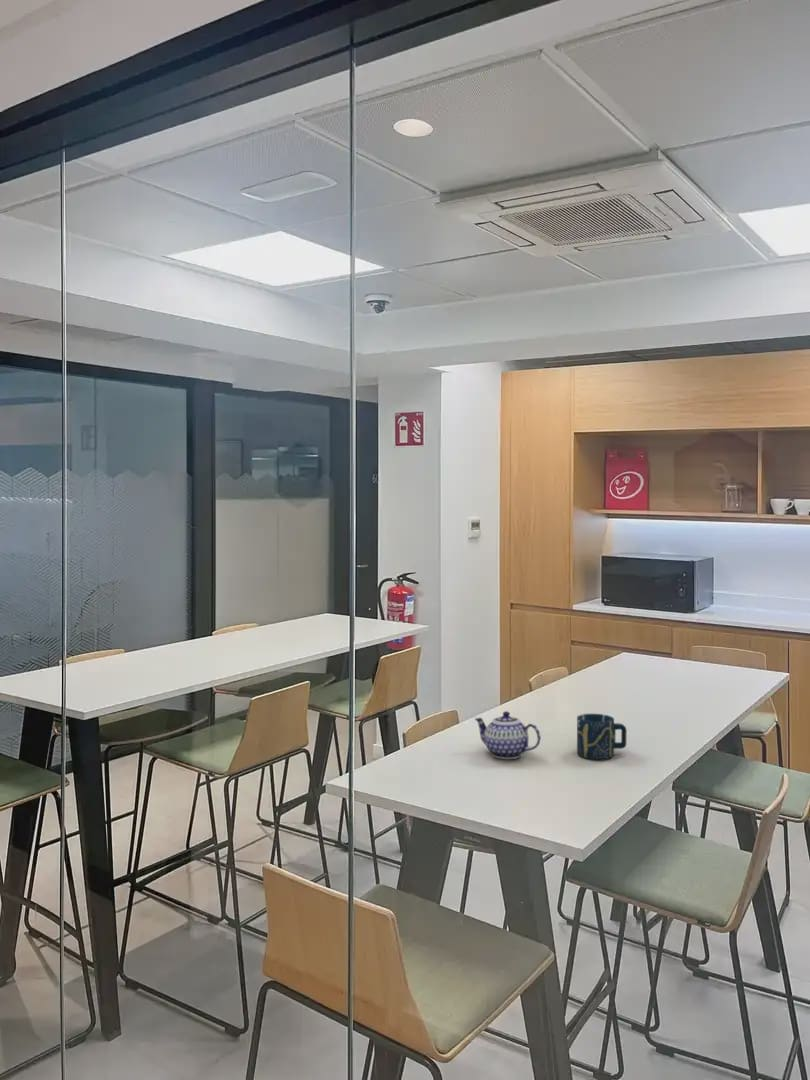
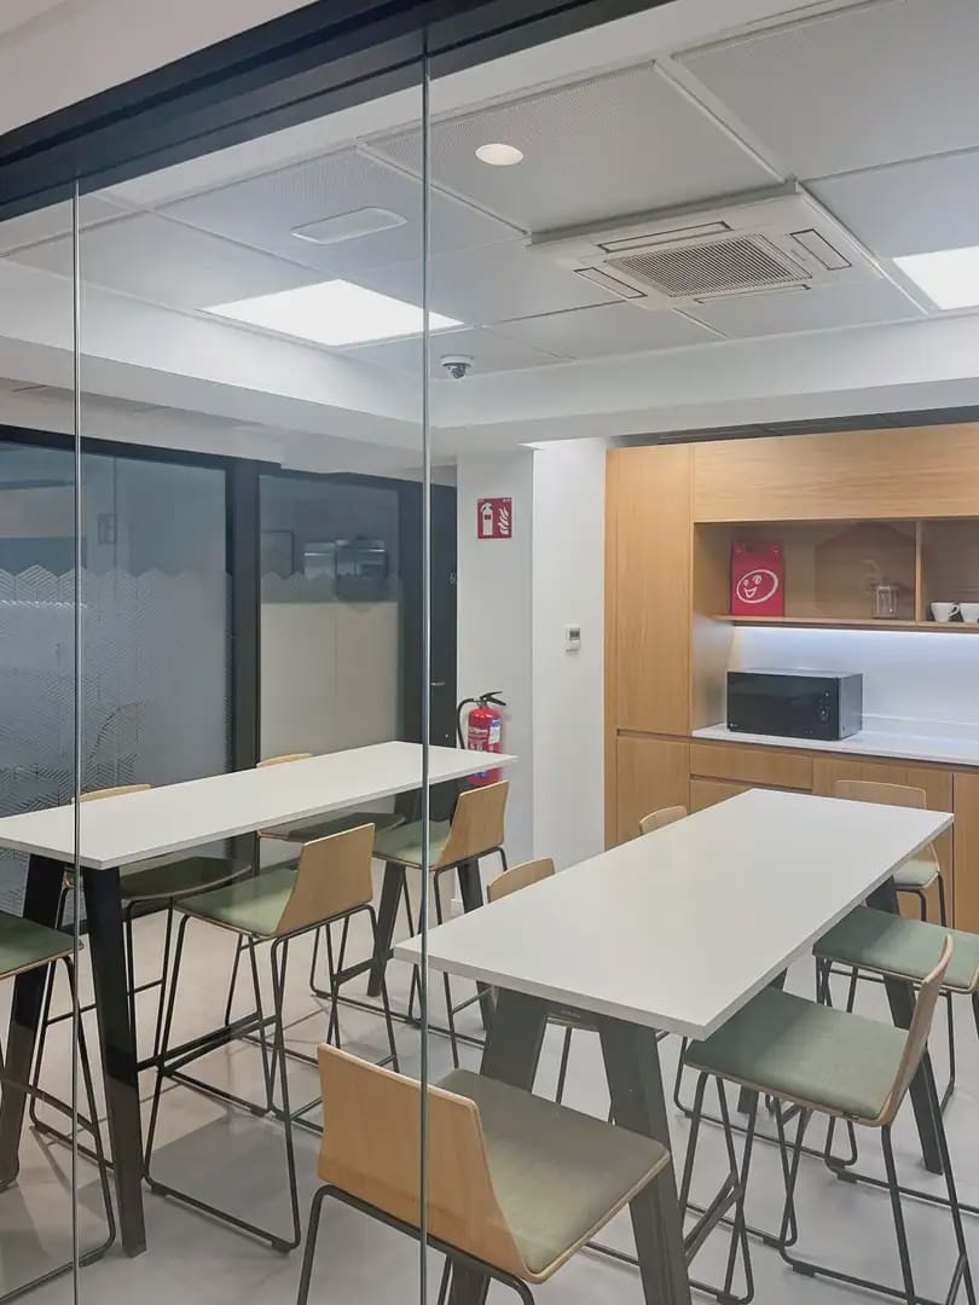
- teapot (506, 733)
- cup (601, 735)
